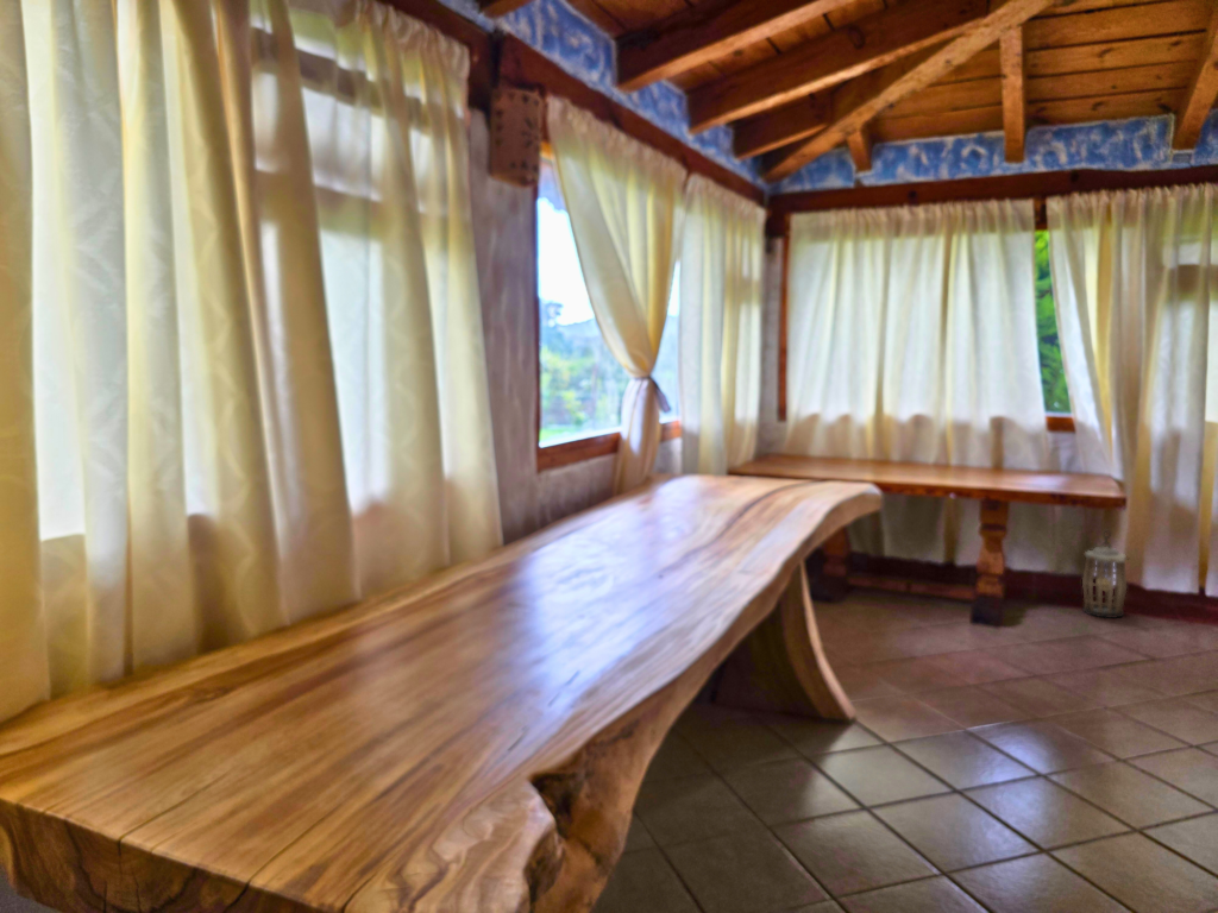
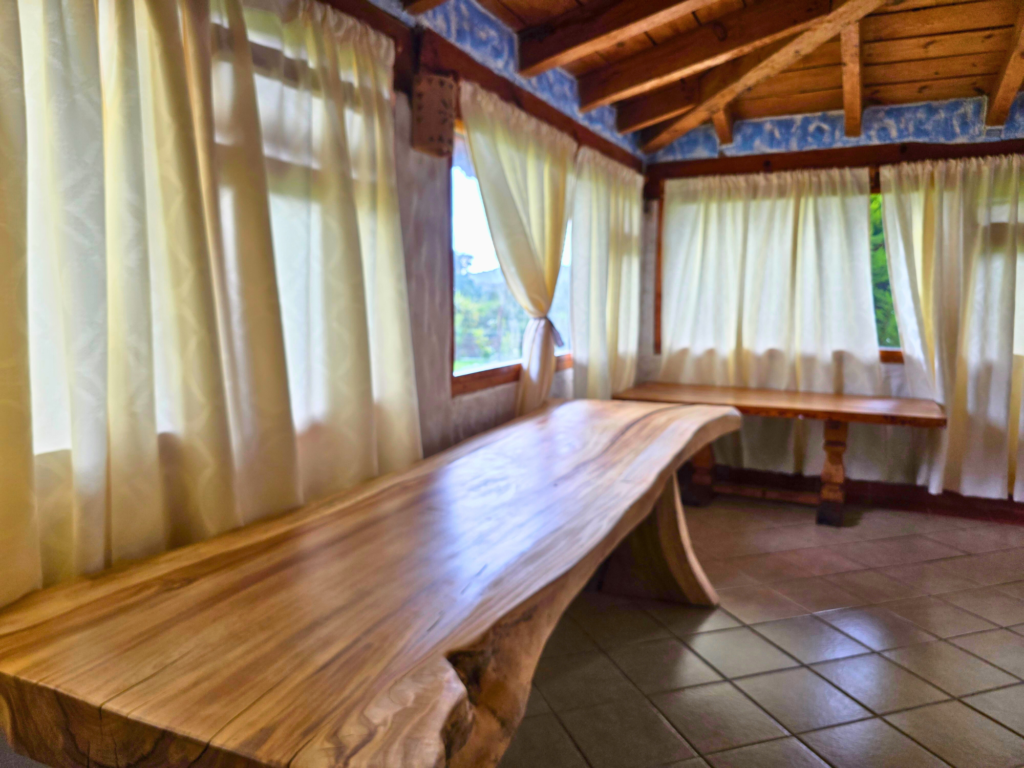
- lantern (1105, 571)
